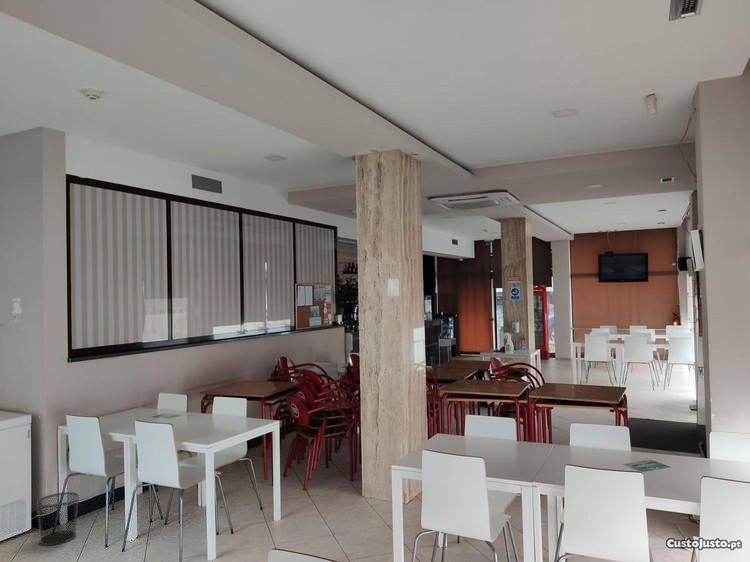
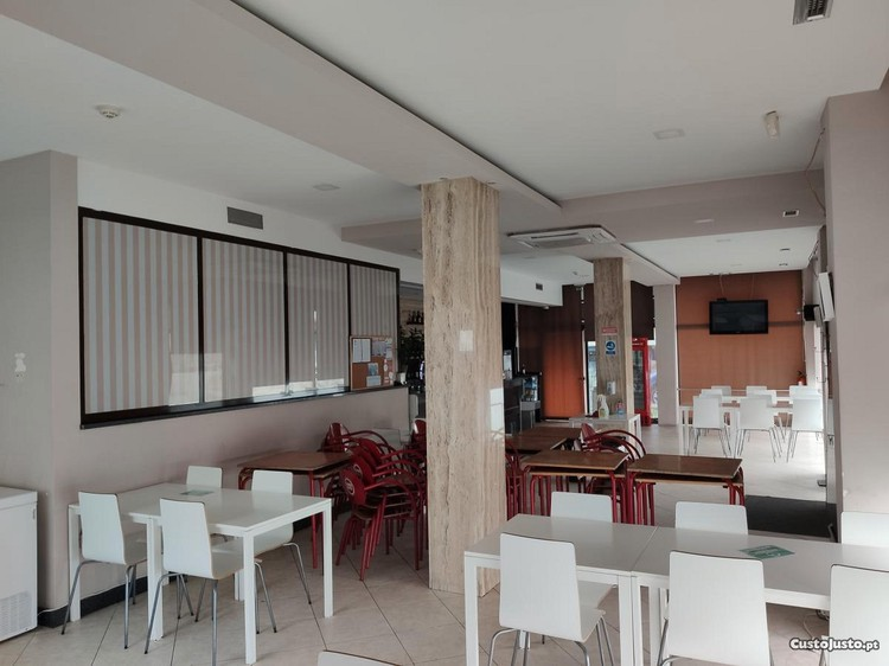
- waste bin (58, 518)
